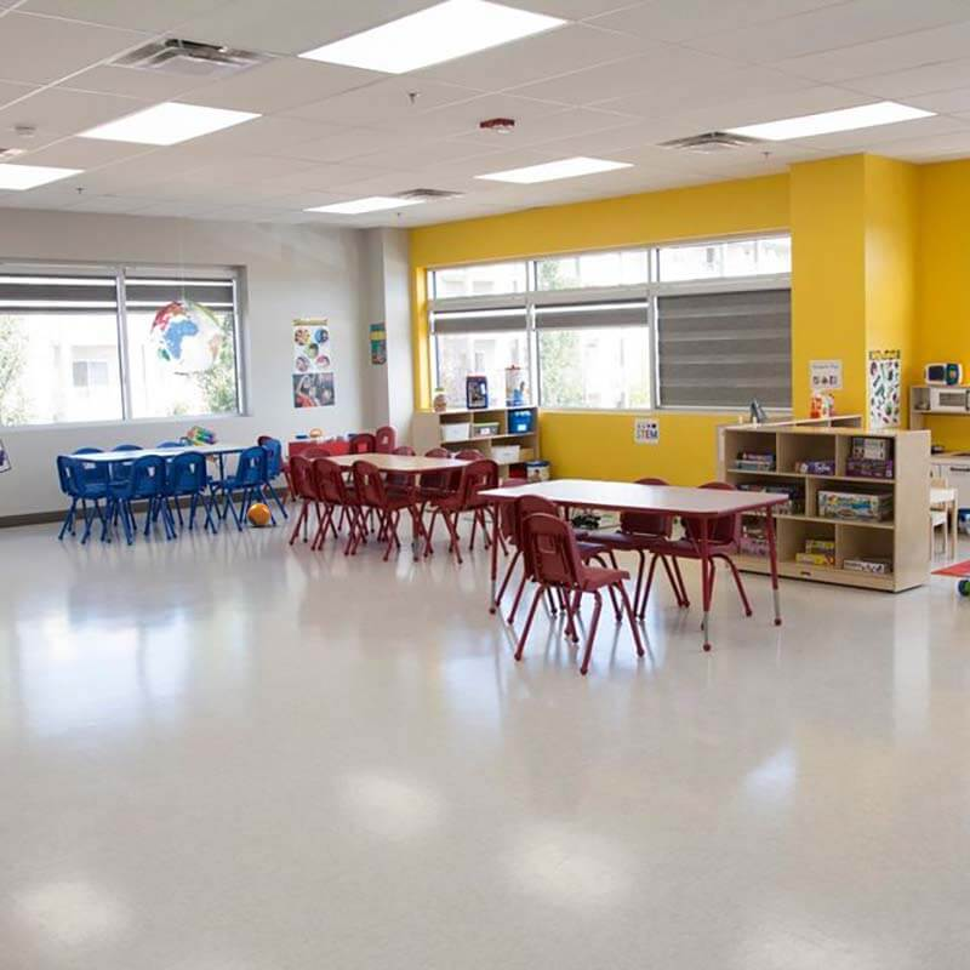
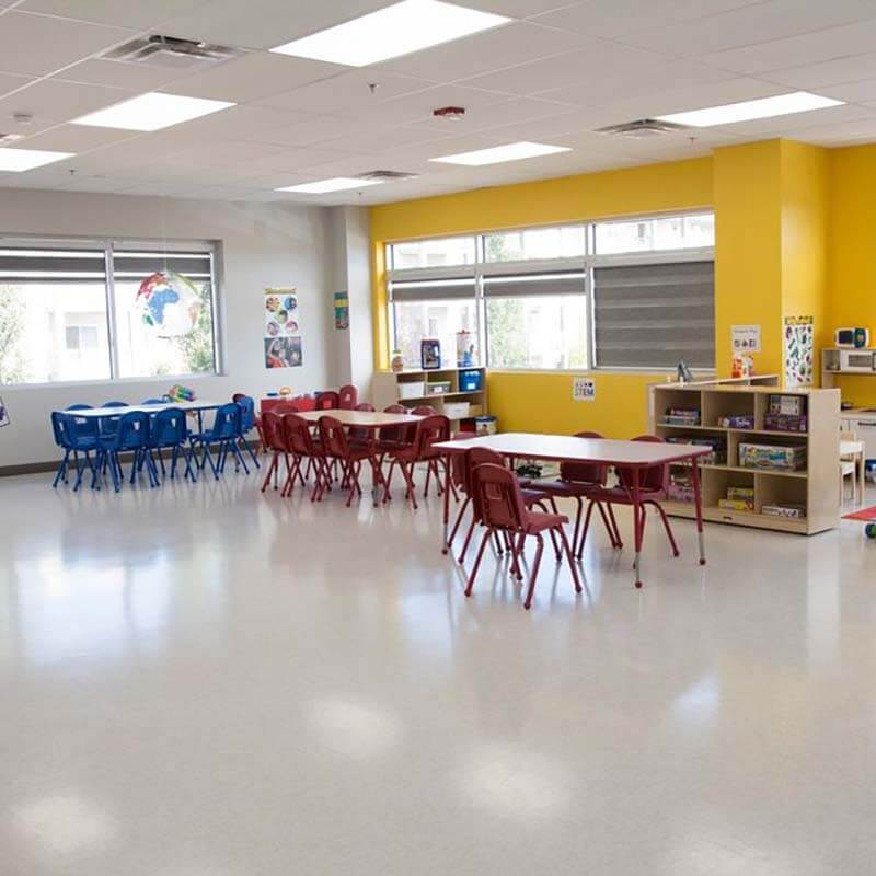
- ball (259, 514)
